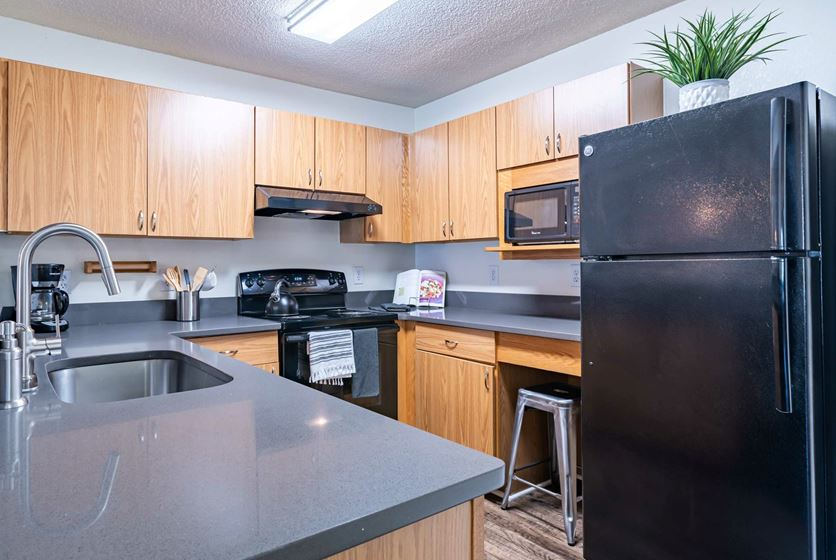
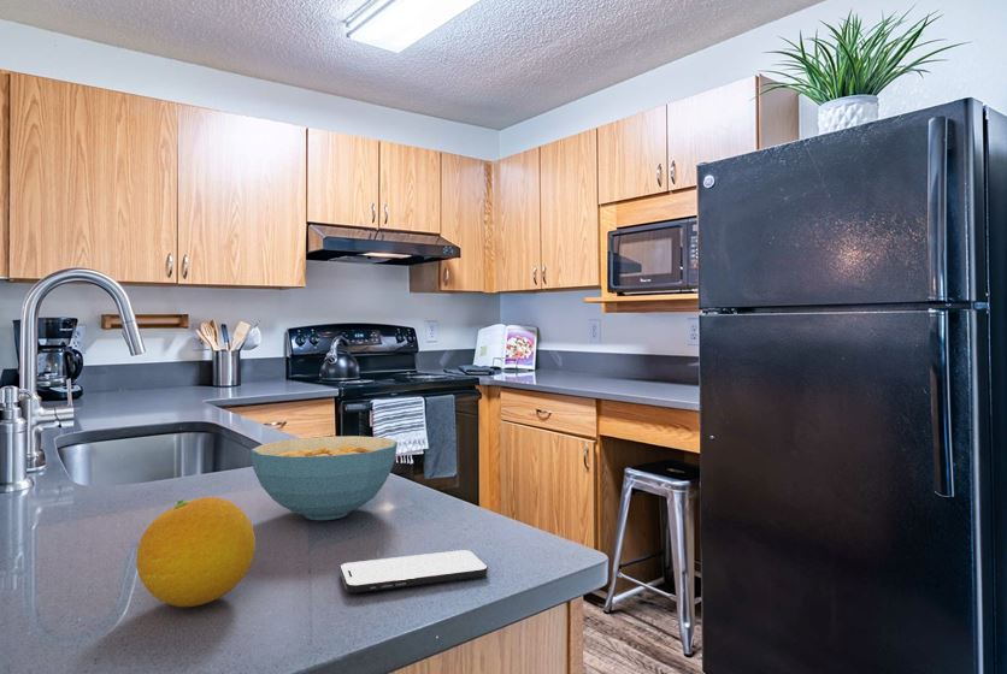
+ cereal bowl (326, 479)
+ smartphone (413, 569)
+ fruit (198, 550)
